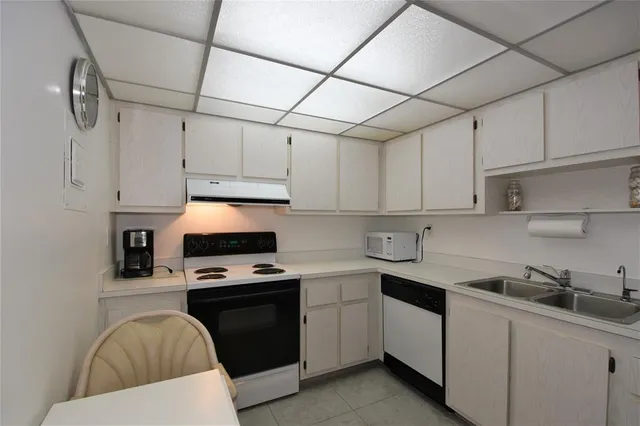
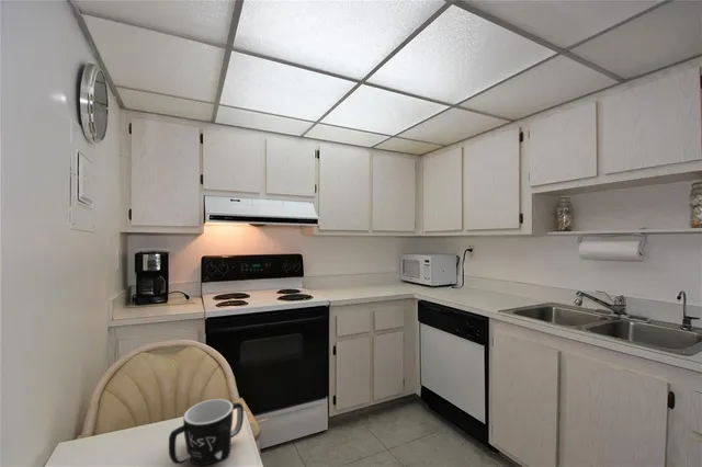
+ mug (208, 432)
